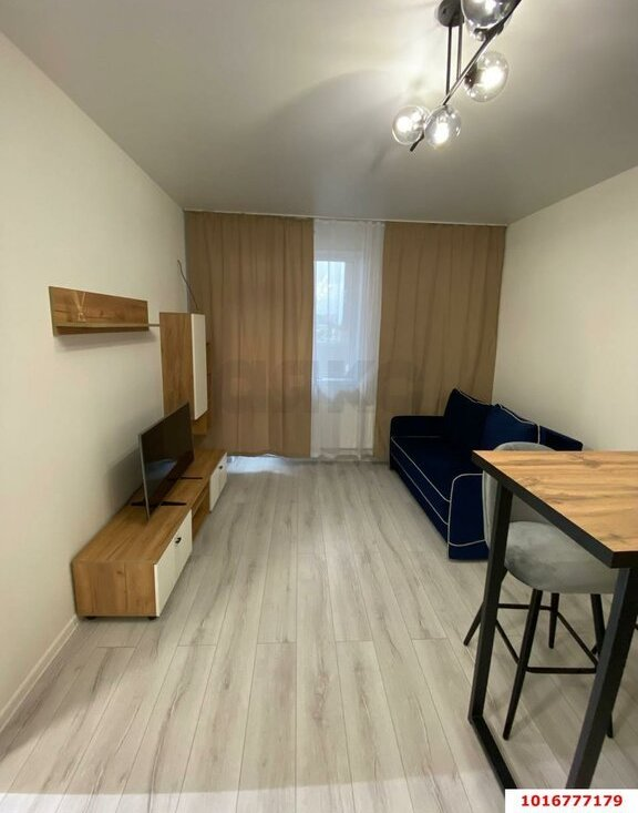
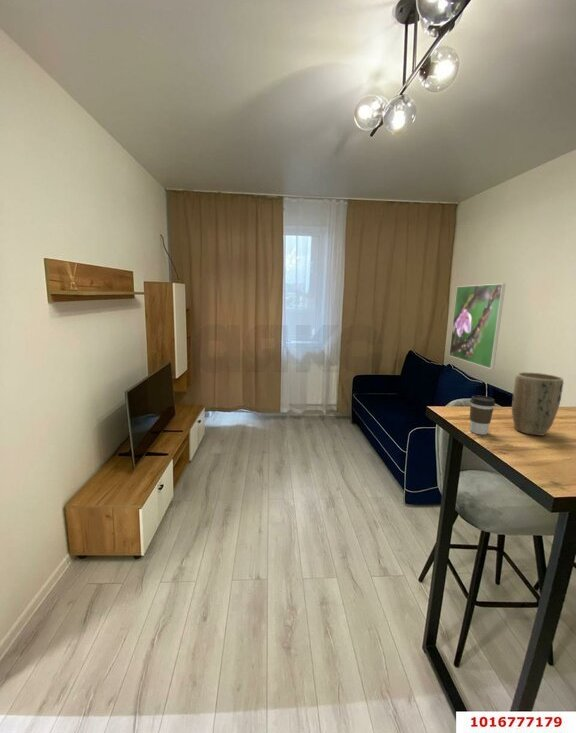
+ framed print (473, 324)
+ plant pot (535, 403)
+ coffee cup (480, 415)
